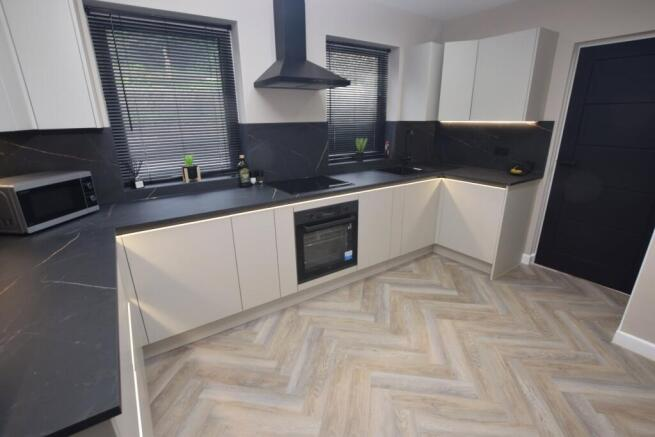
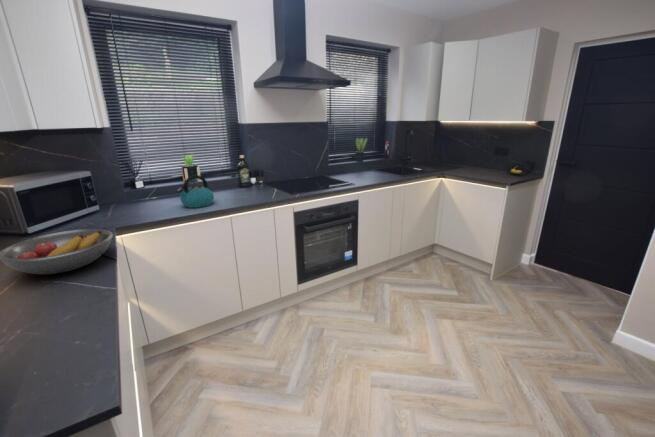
+ fruit bowl (62, 251)
+ kettle (194, 190)
